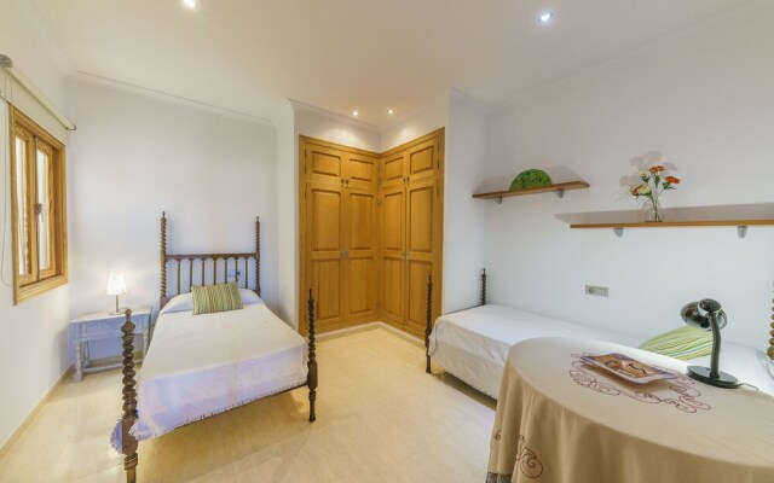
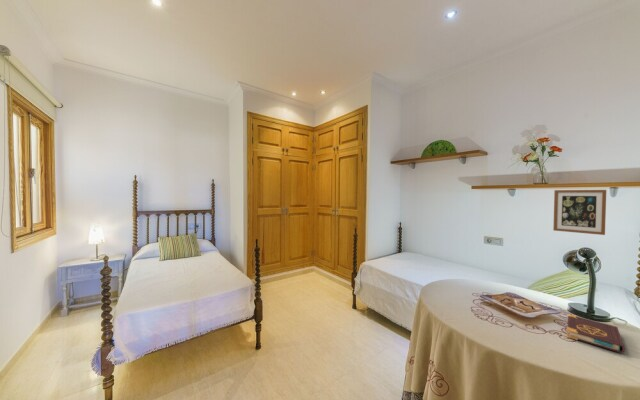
+ book (592, 331)
+ wall art (578, 211)
